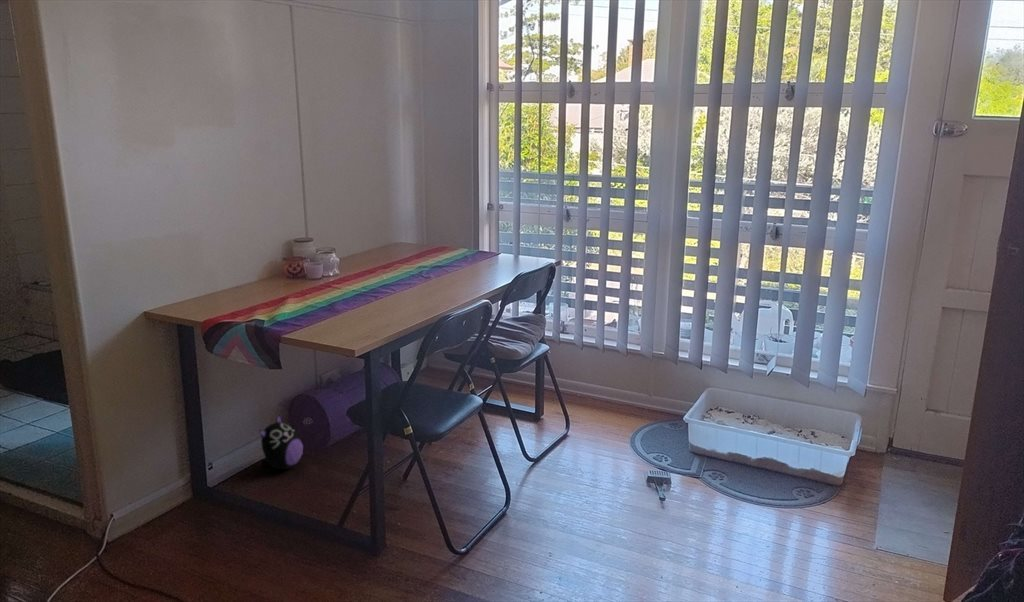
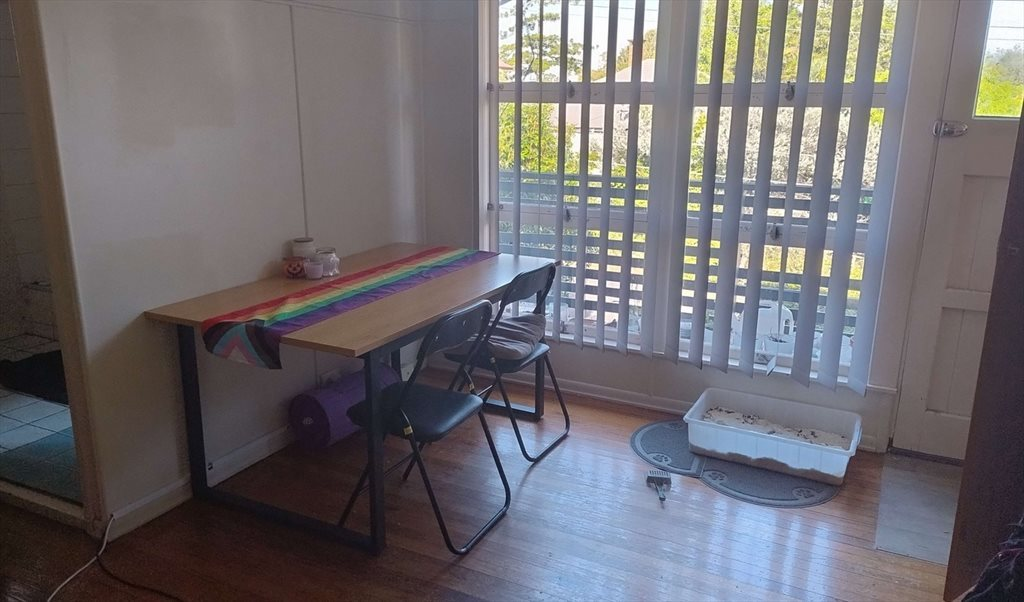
- plush toy (281, 441)
